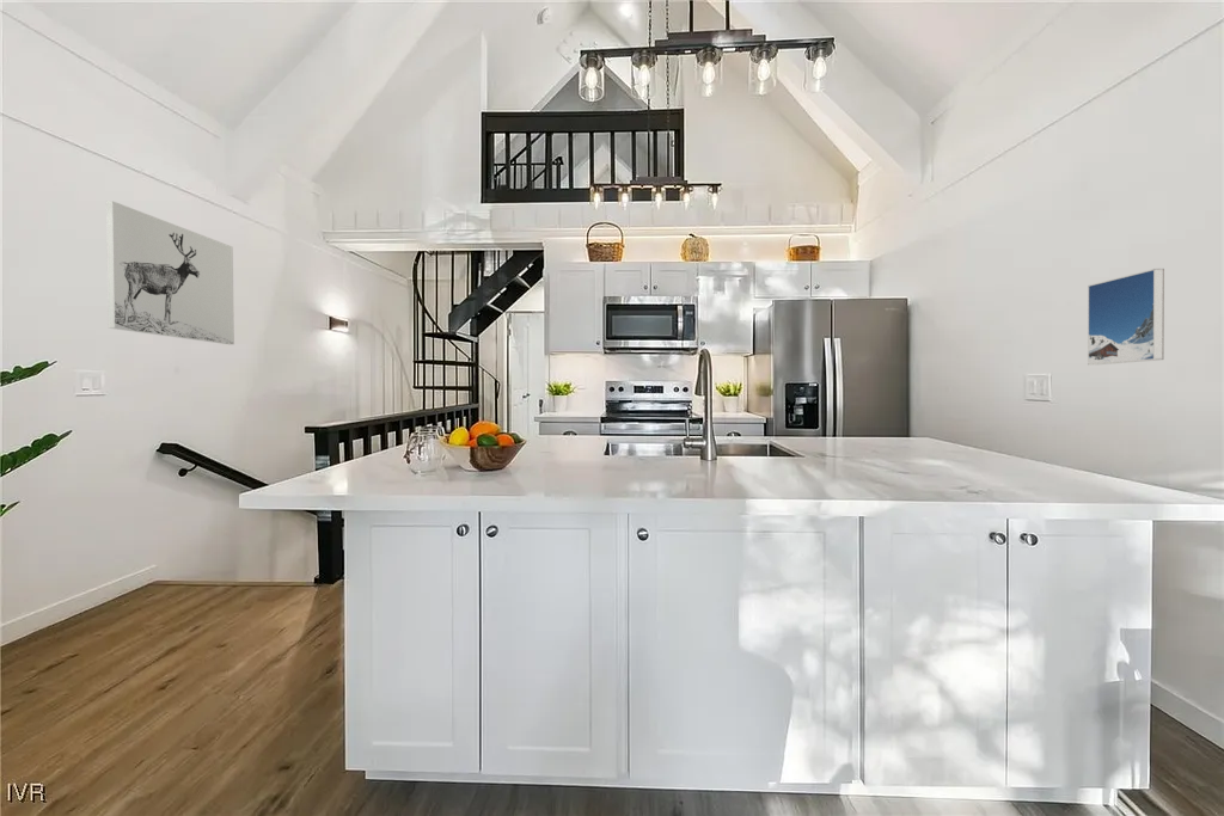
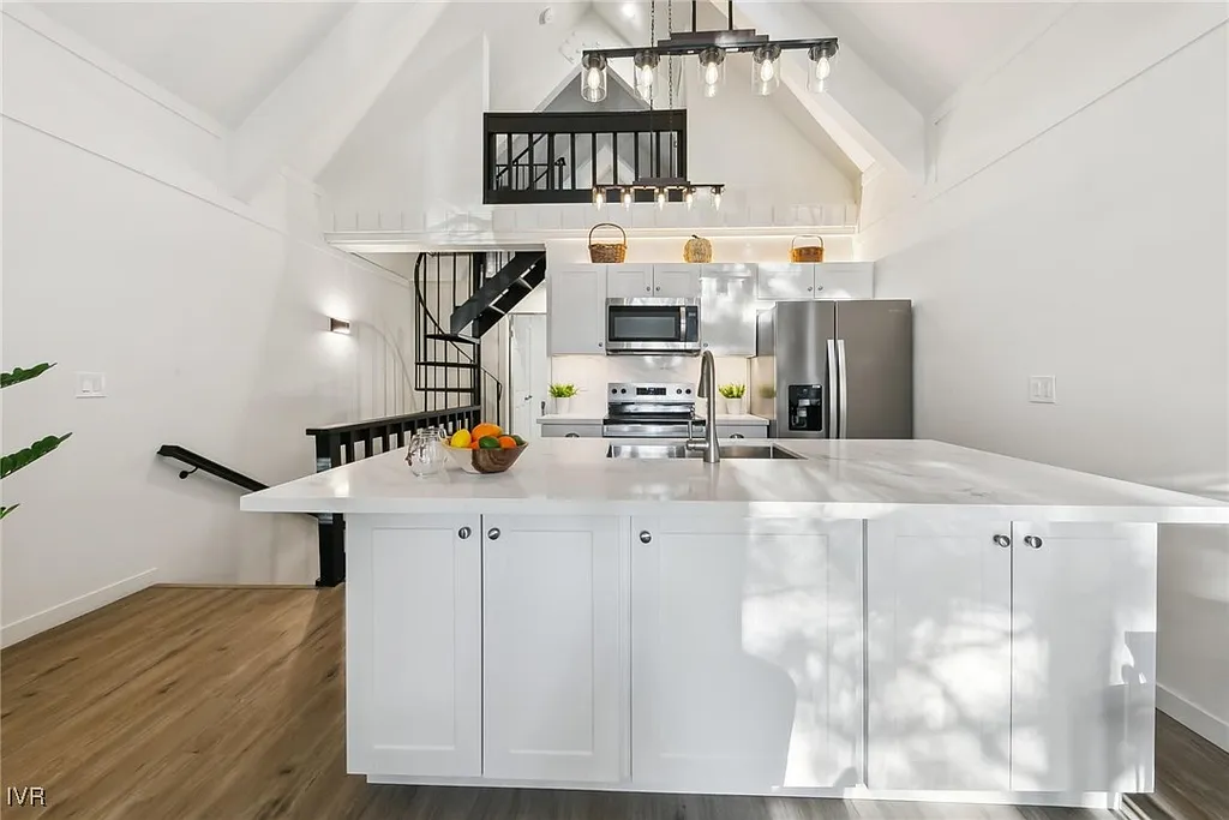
- wall art (178, 282)
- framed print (1122, 319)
